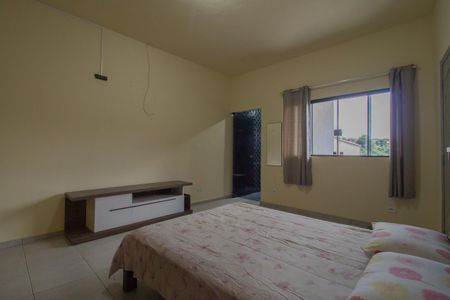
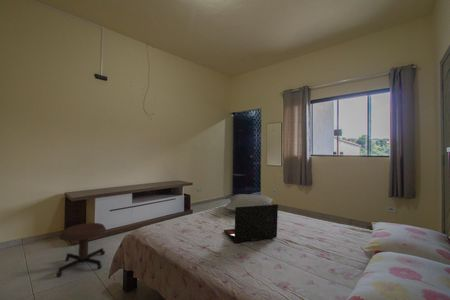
+ laptop (249, 218)
+ stool (83, 246)
+ pillow (250, 203)
